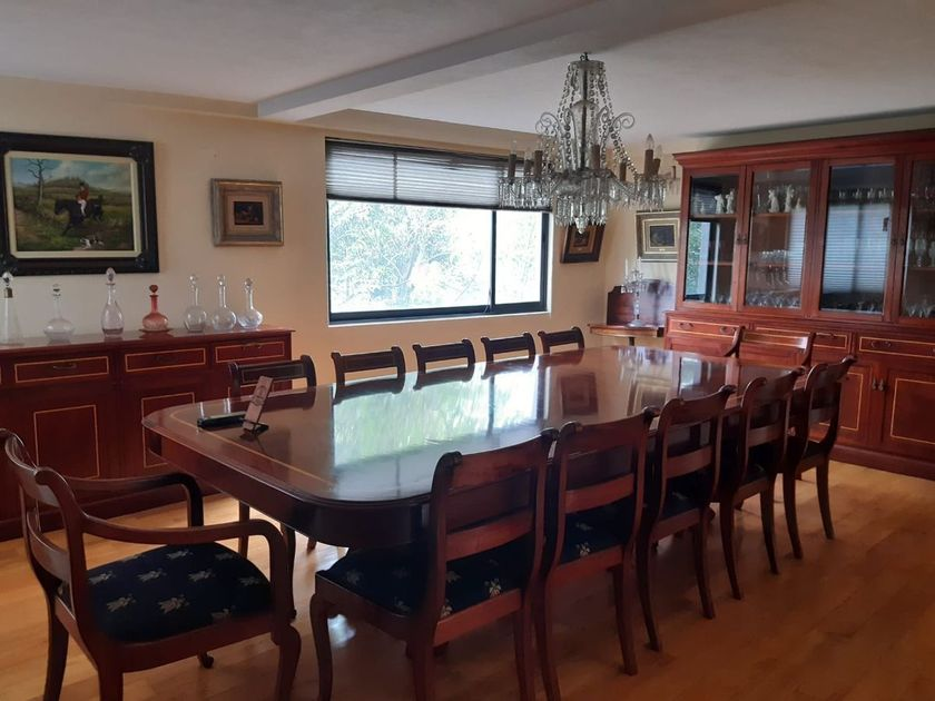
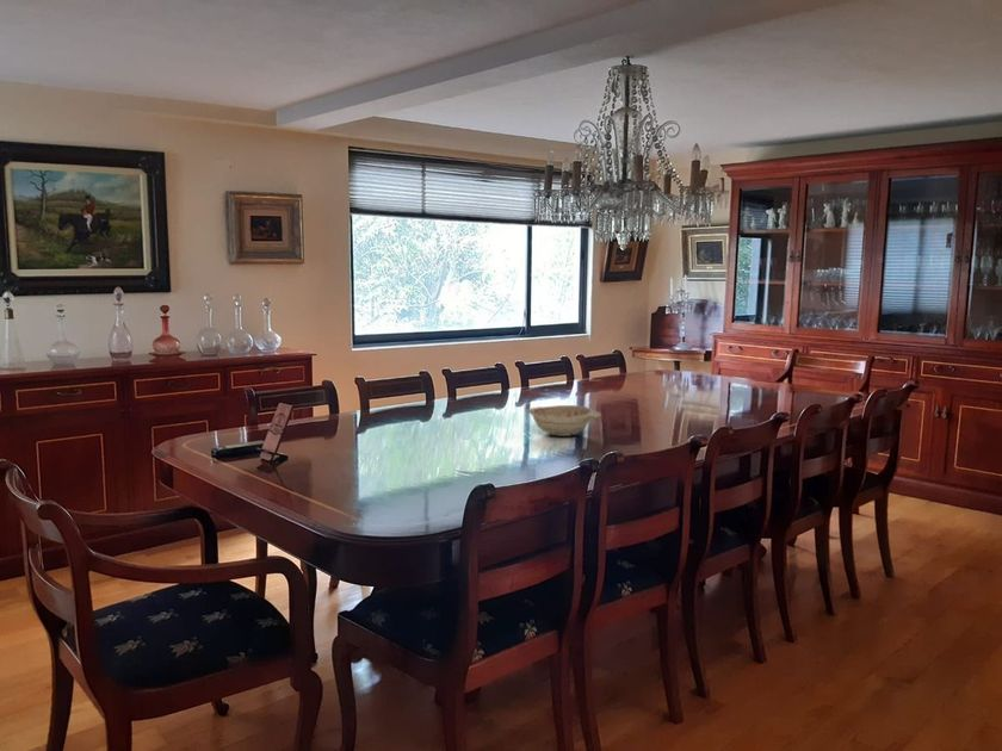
+ decorative bowl (561, 421)
